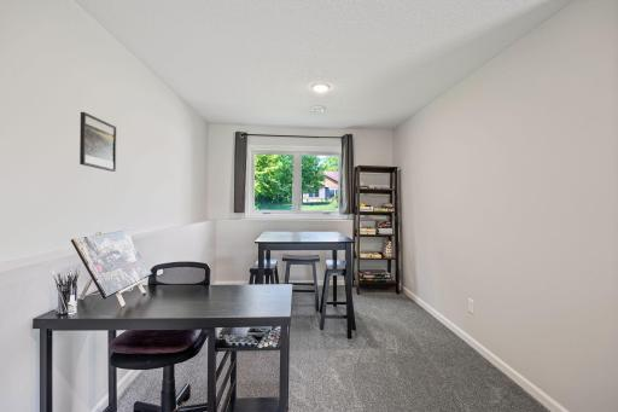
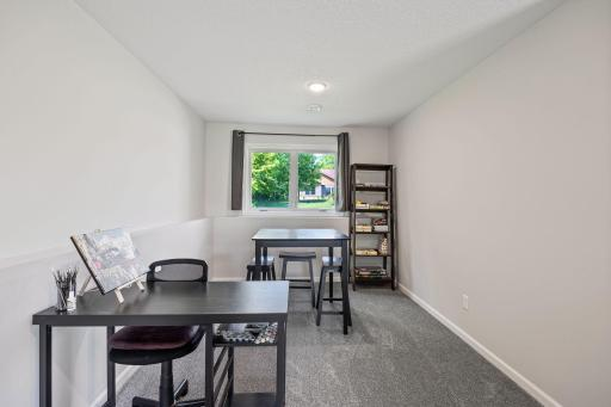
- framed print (99, 144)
